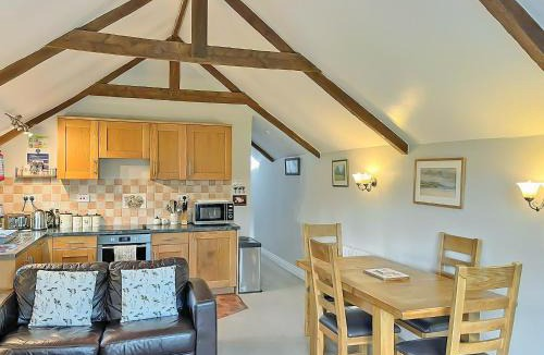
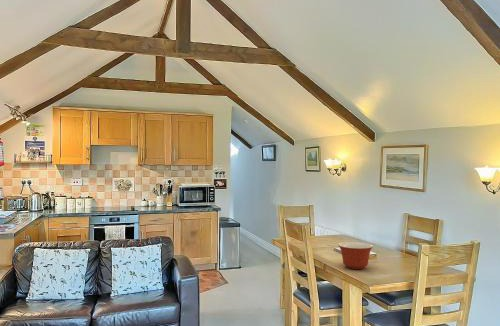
+ mixing bowl (355, 256)
